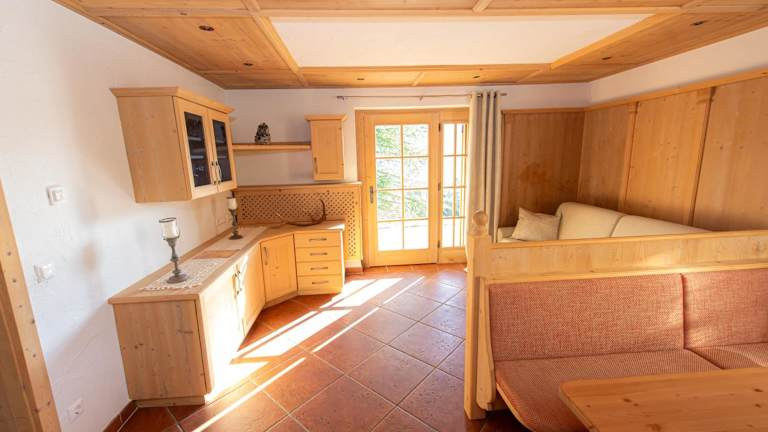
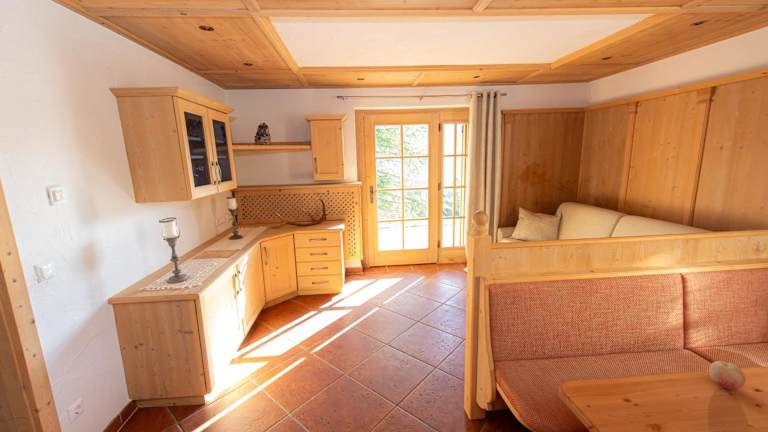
+ fruit (726, 375)
